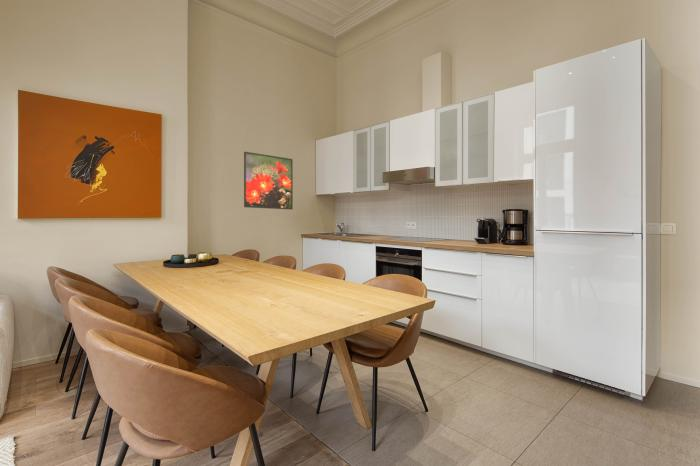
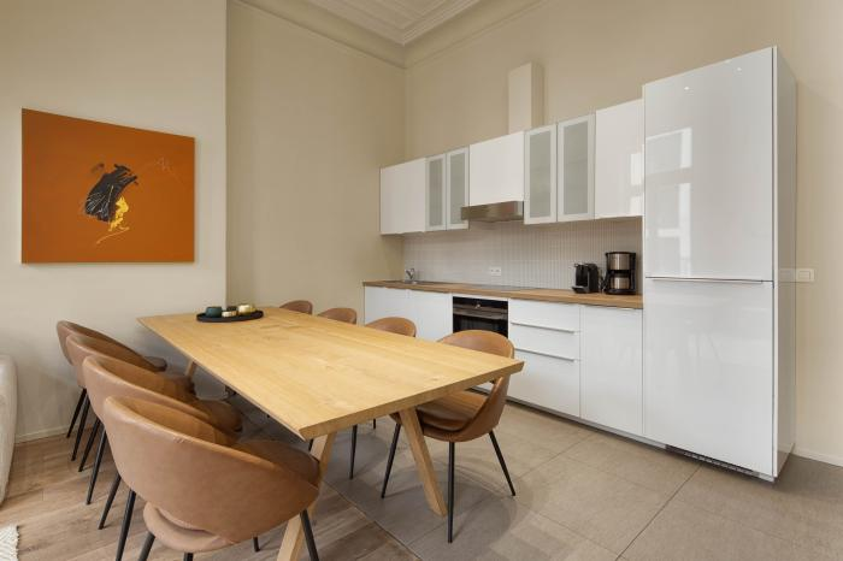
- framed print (269, 181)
